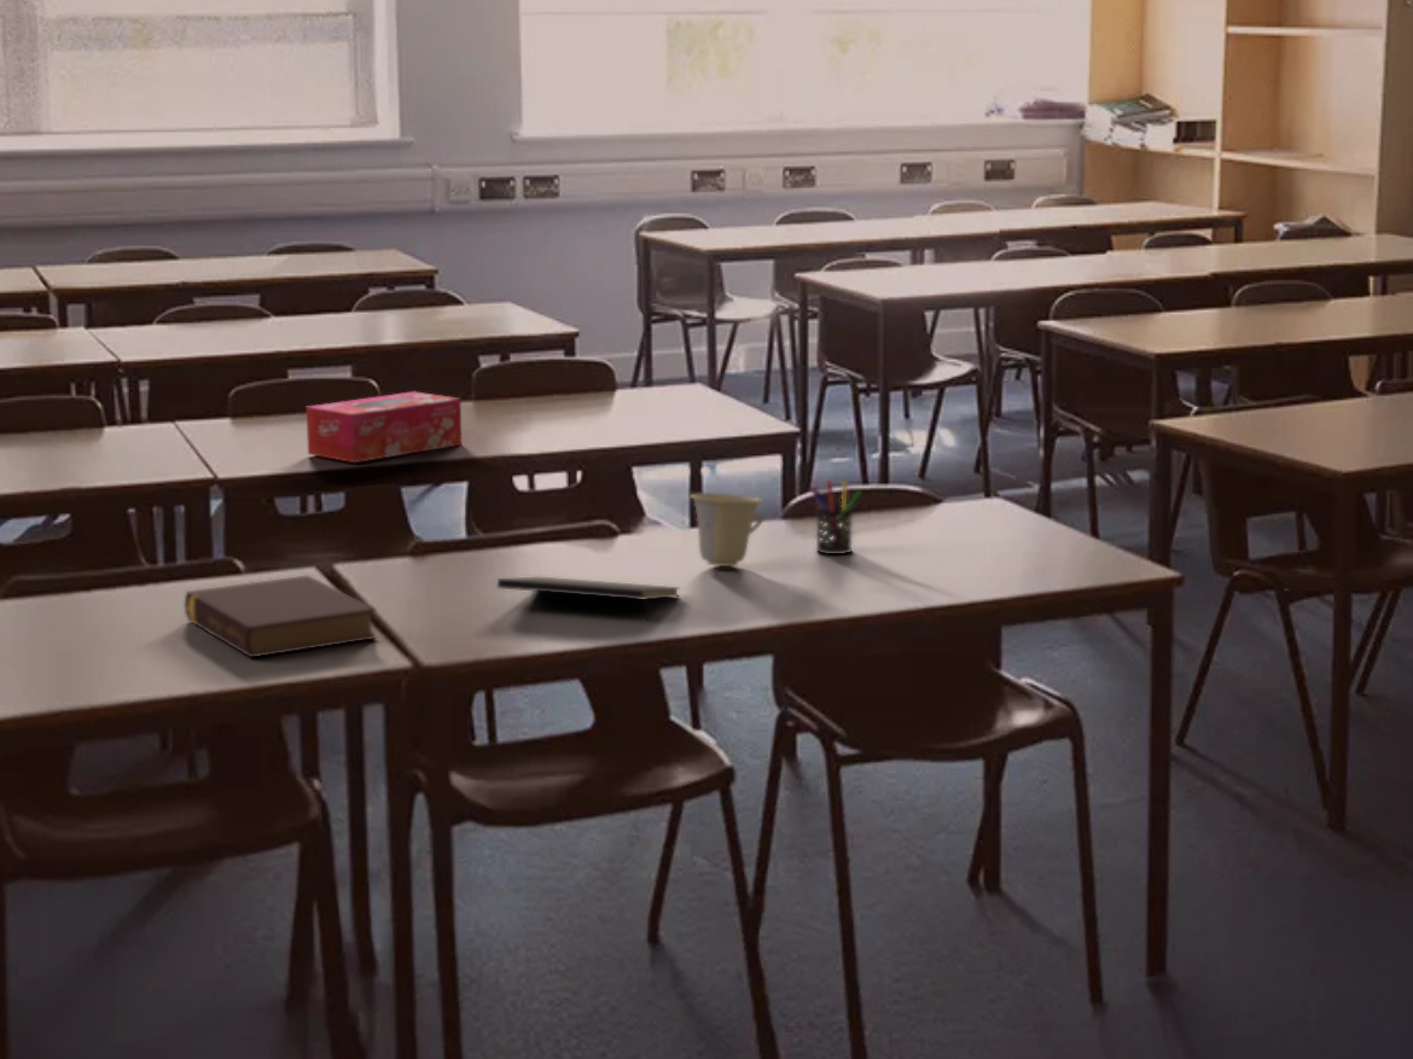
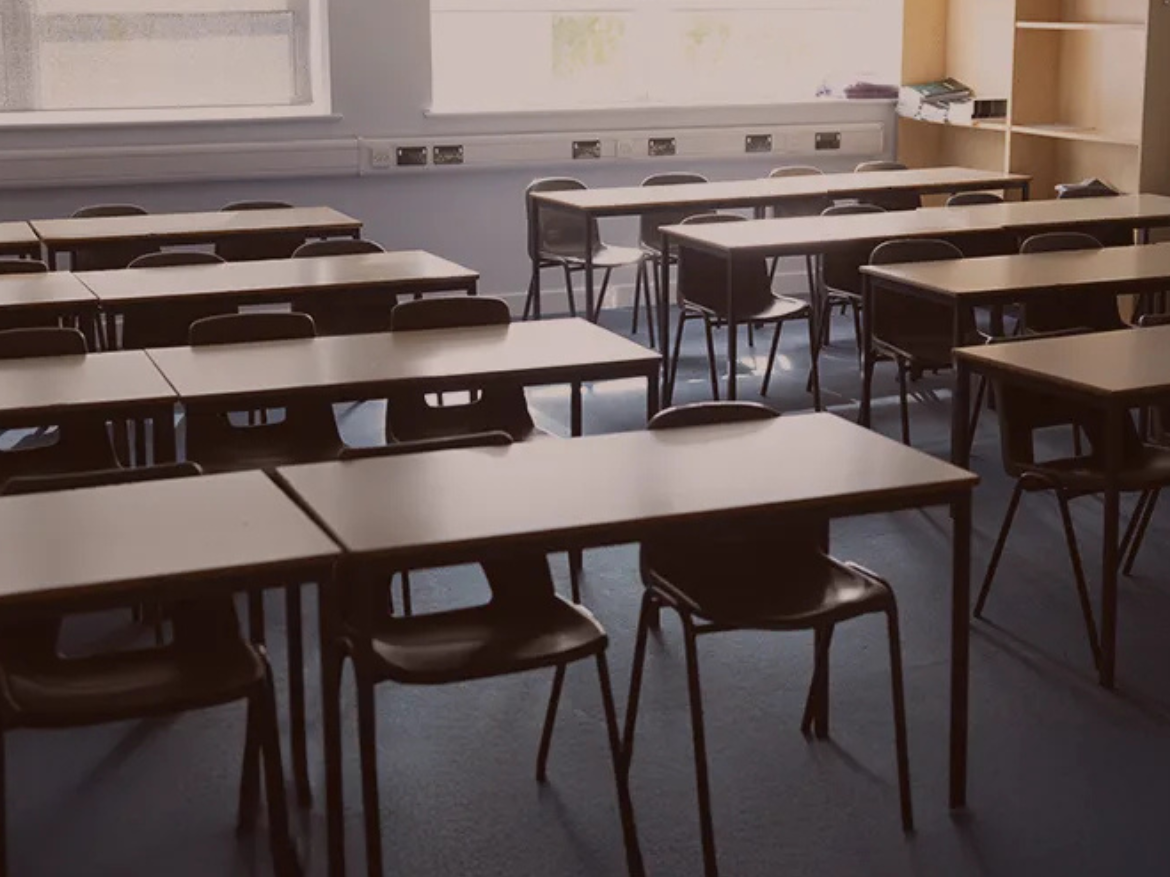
- tissue box (384, 425)
- pen holder (837, 514)
- cup (726, 528)
- notepad (589, 587)
- book (278, 615)
